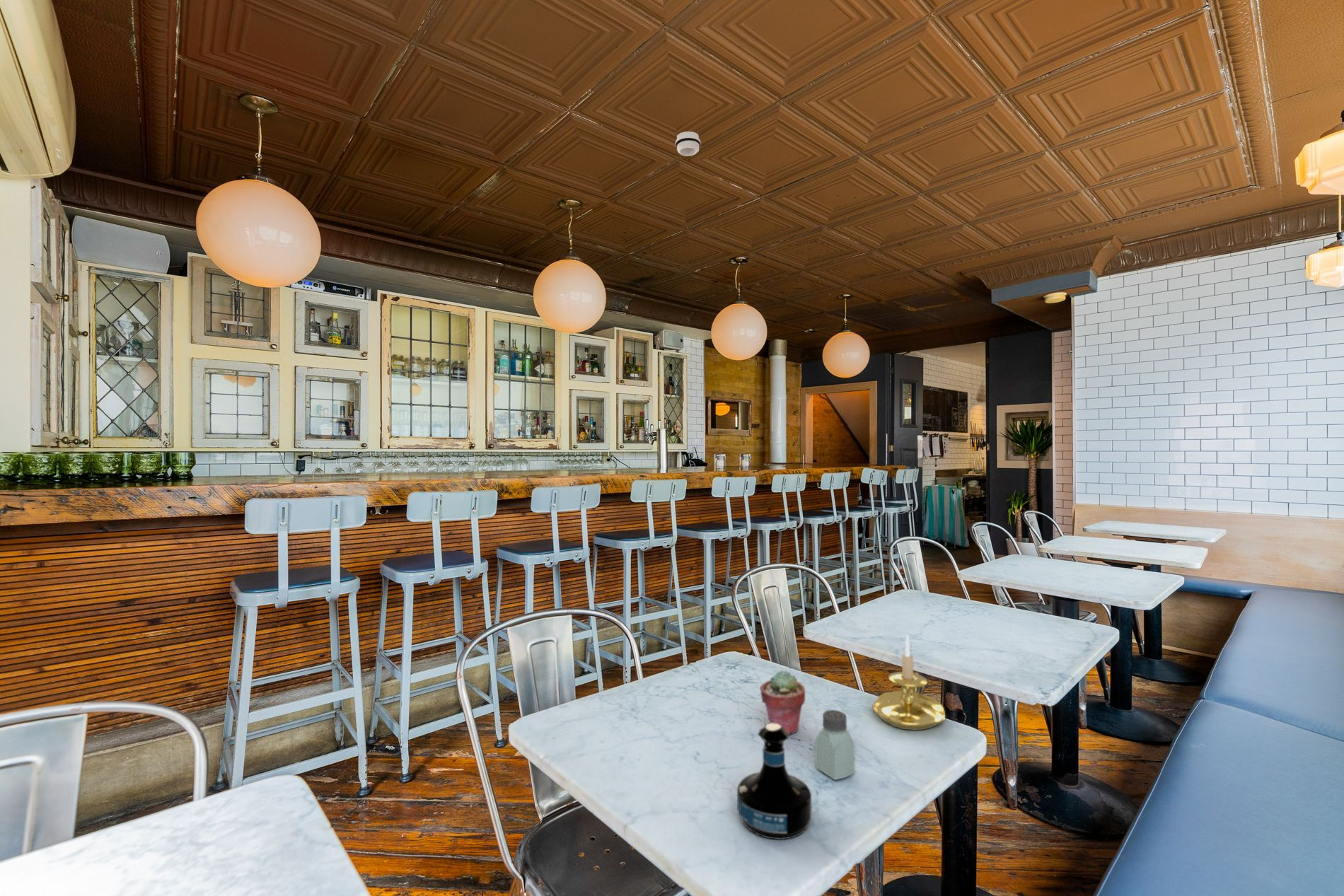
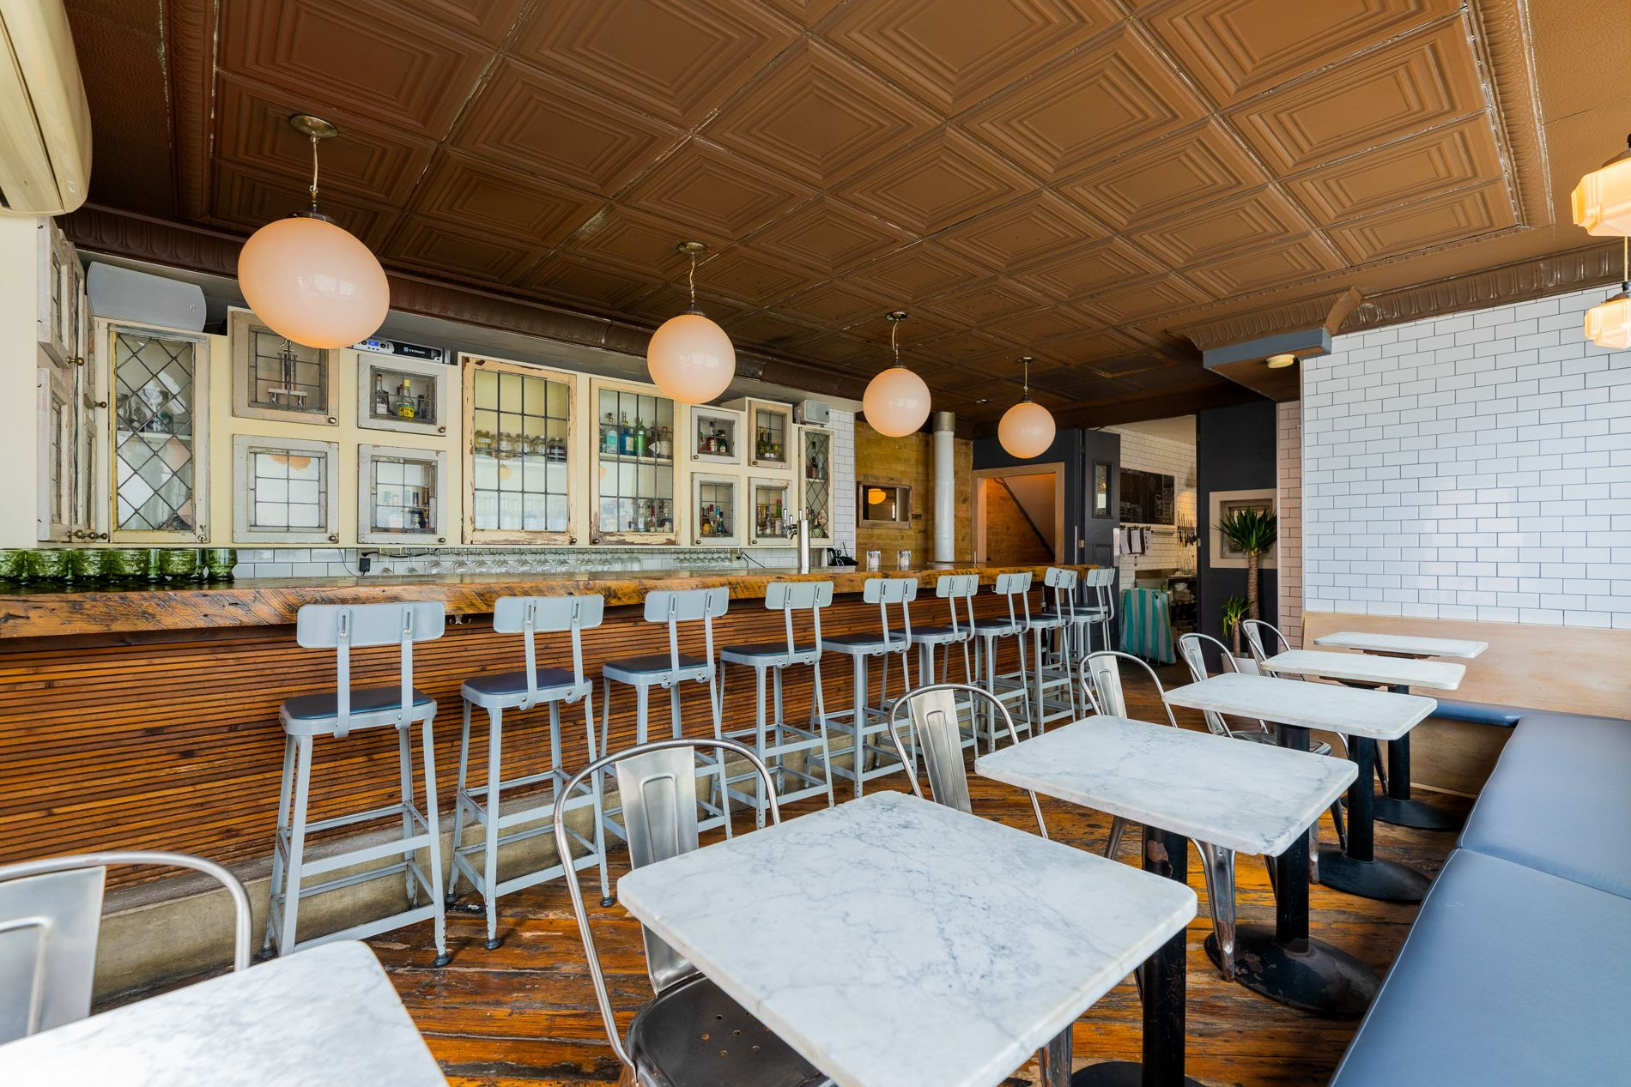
- smoke detector (688, 144)
- saltshaker (835, 743)
- potted succulent (783, 699)
- tequila bottle (773, 772)
- candle holder (909, 673)
